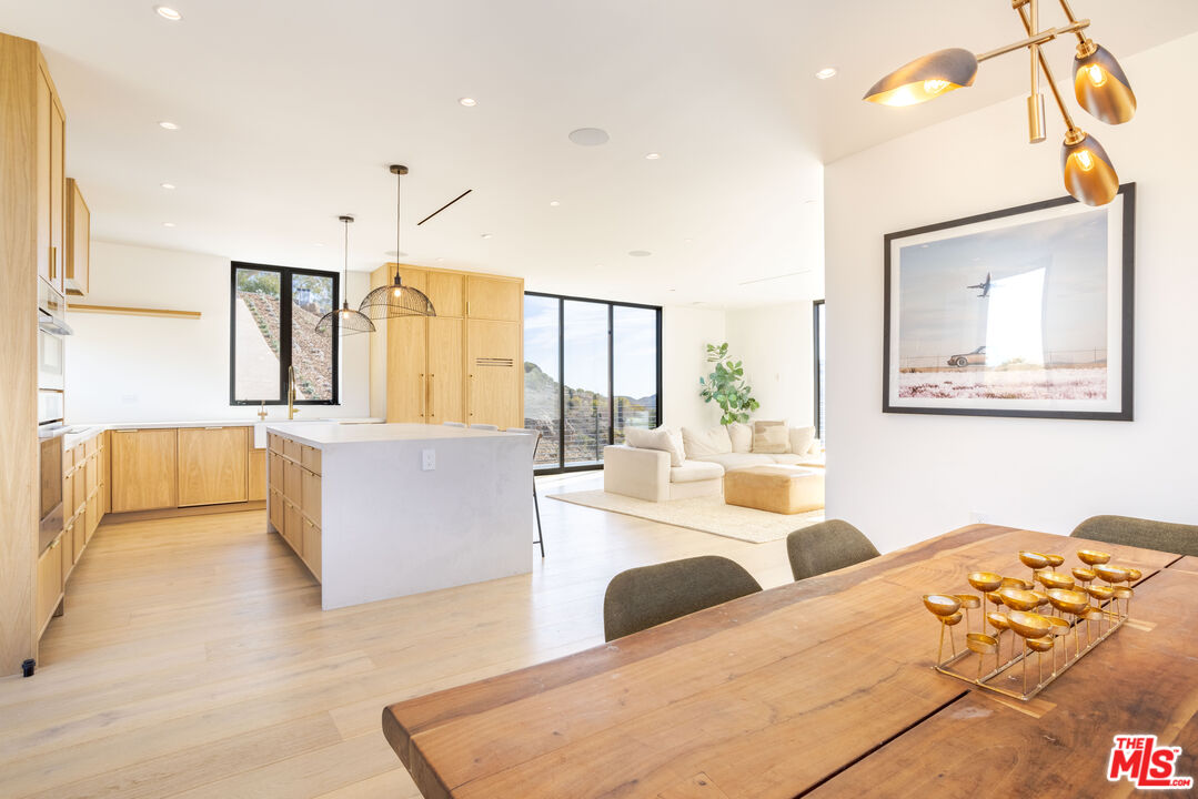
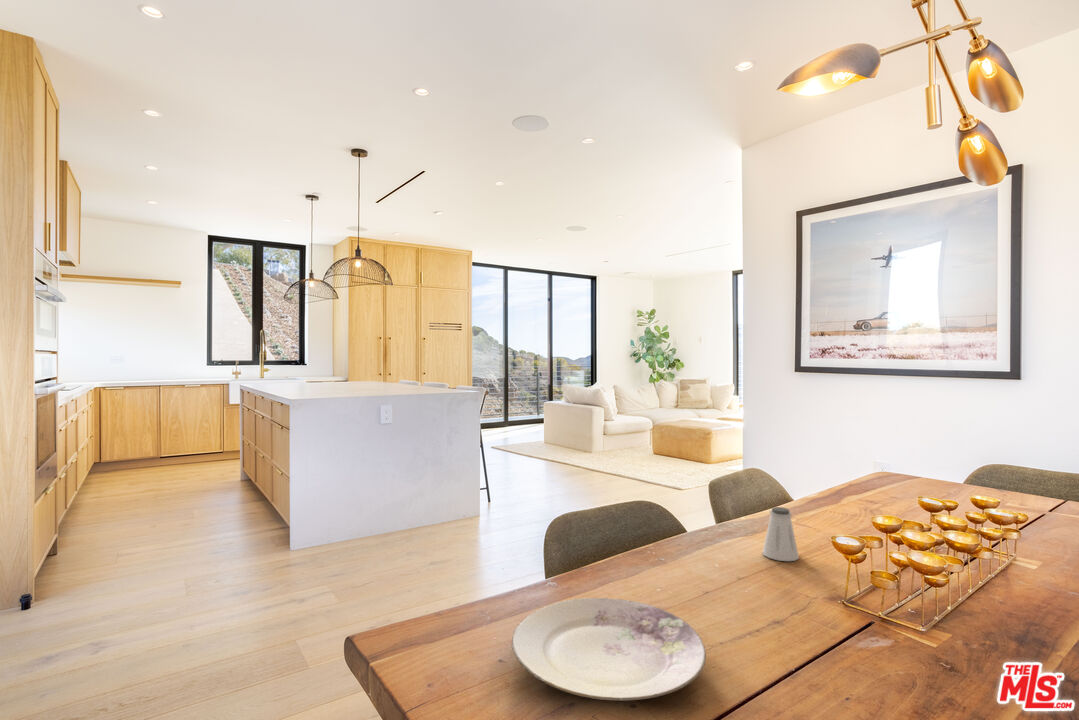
+ plate (606, 649)
+ saltshaker (780, 532)
